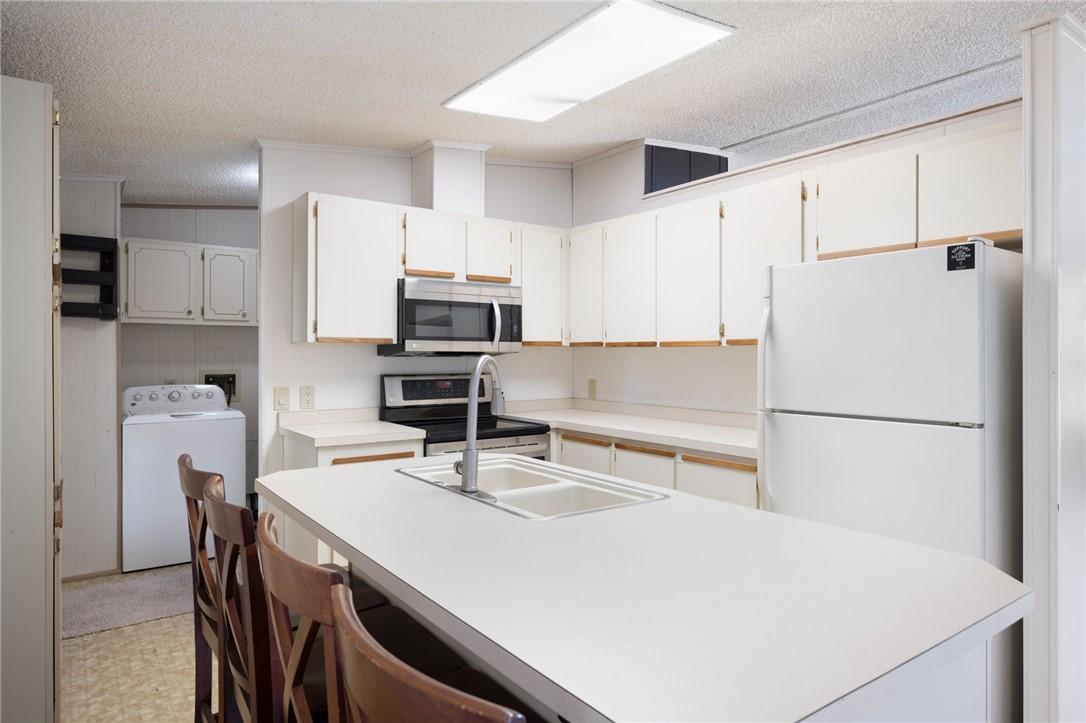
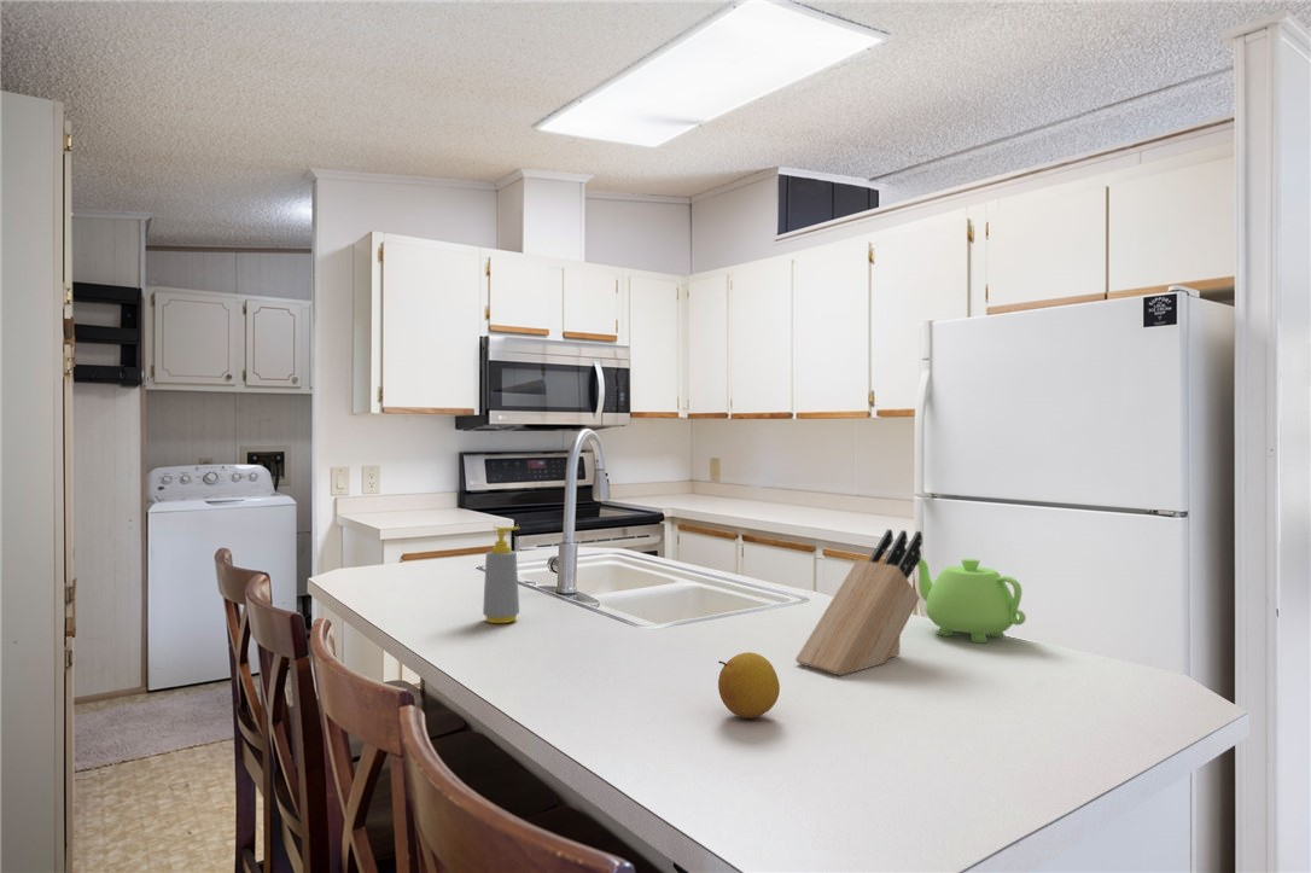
+ knife block (866, 595)
+ soap bottle (501, 572)
+ fruit (748, 685)
+ teapot (965, 595)
